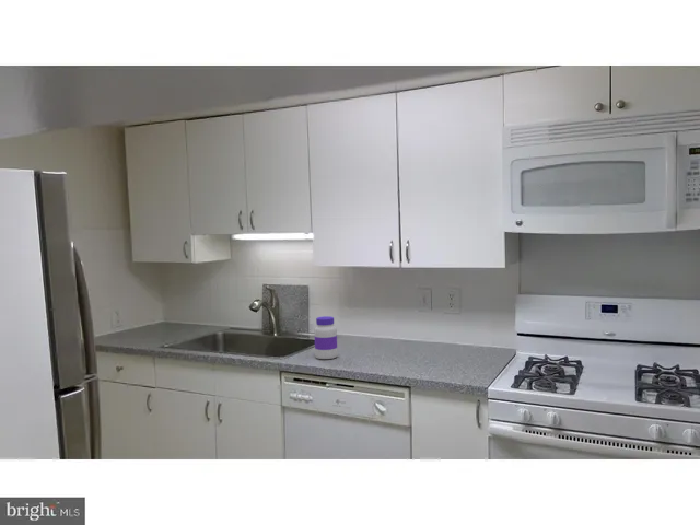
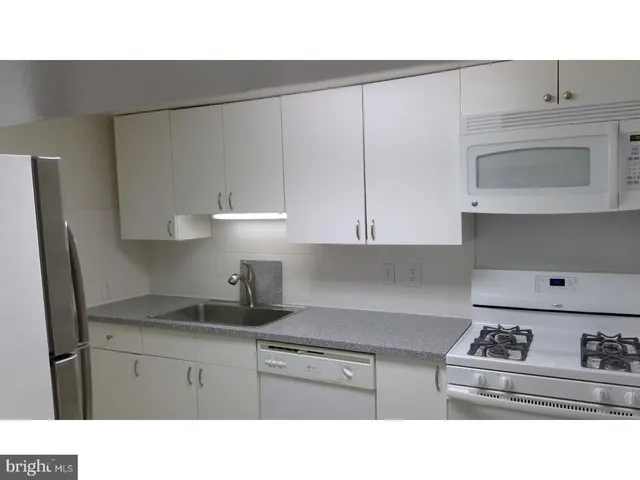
- jar (325, 337)
